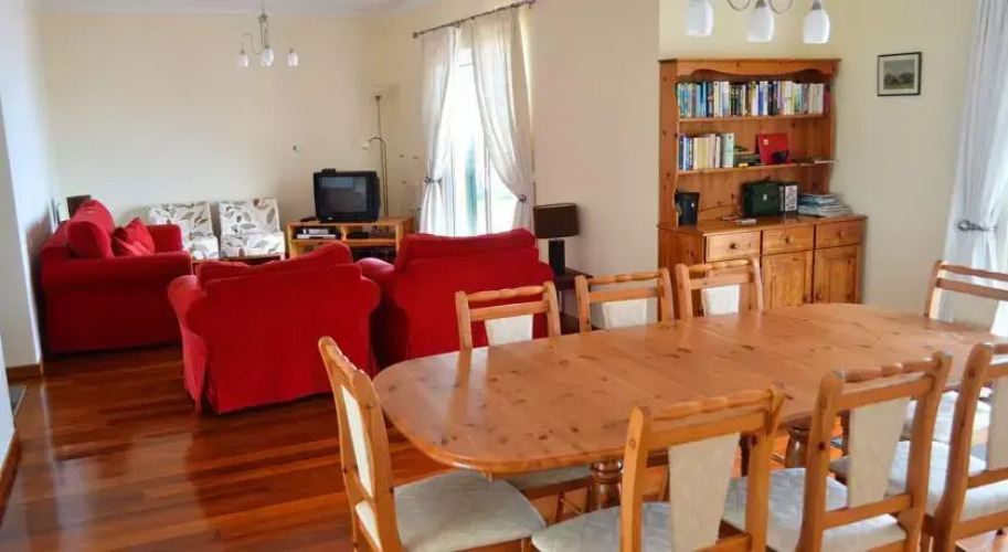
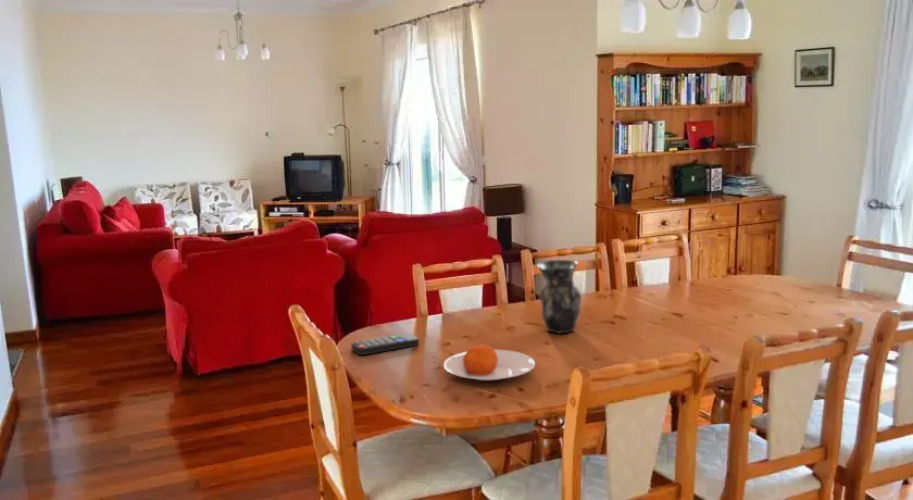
+ remote control (385, 343)
+ plate (489, 360)
+ vase (560, 296)
